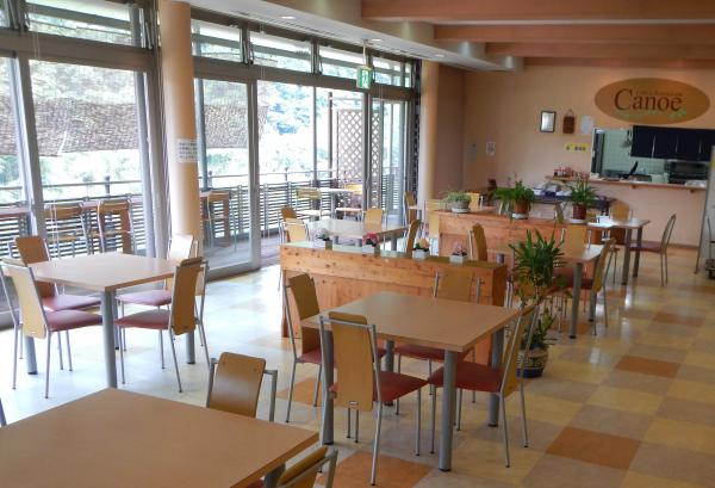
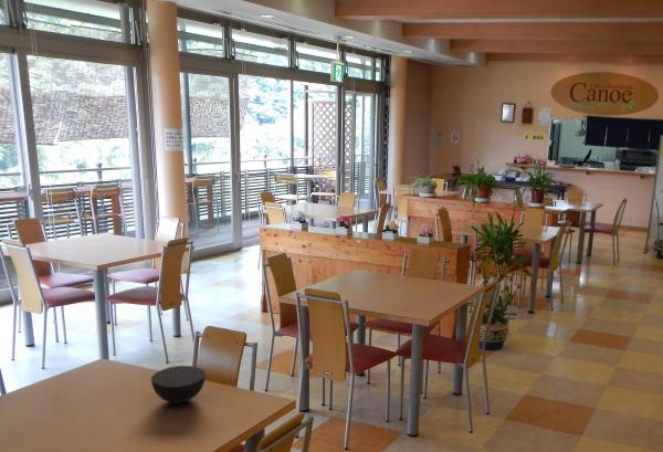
+ bowl (179, 388)
